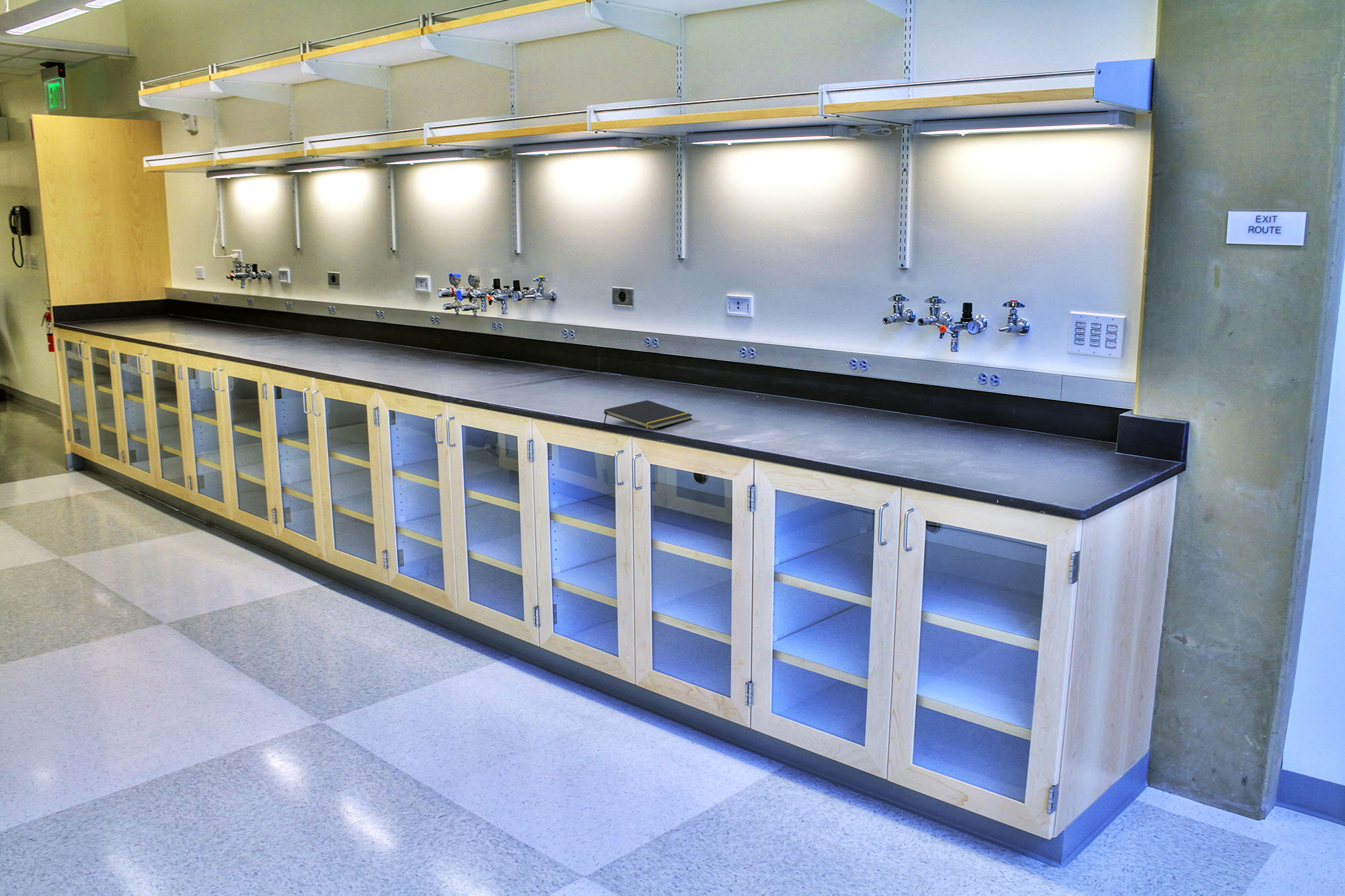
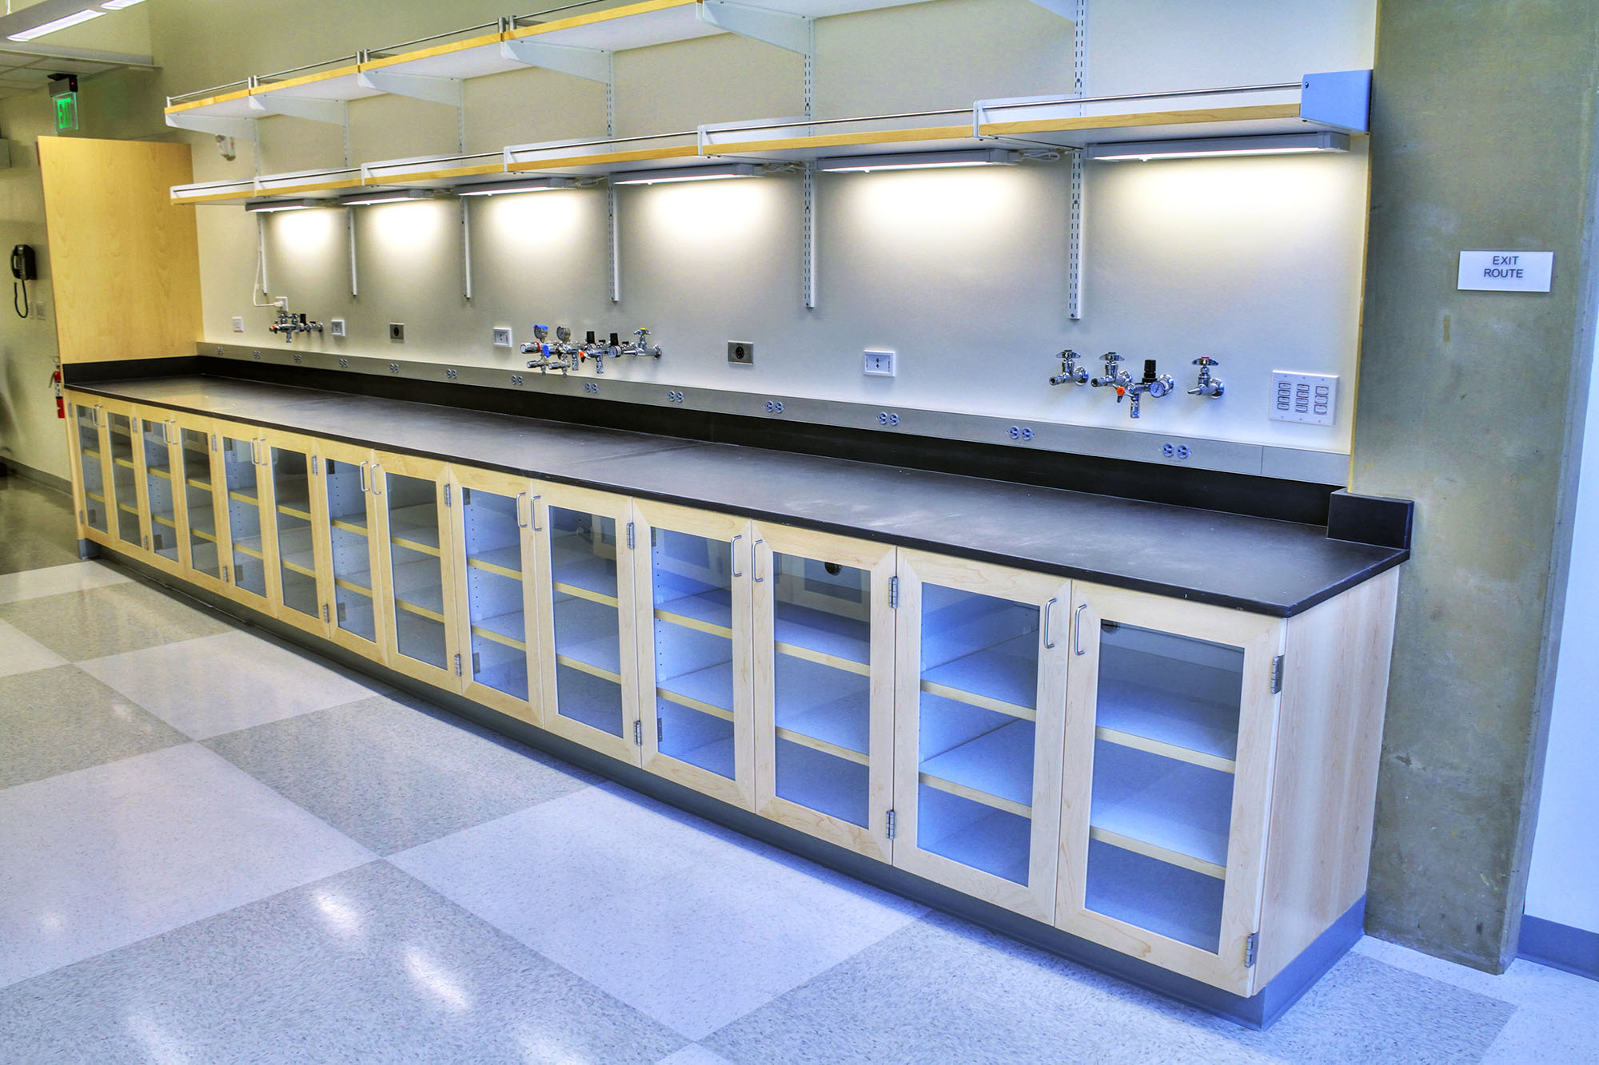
- notepad (649, 414)
